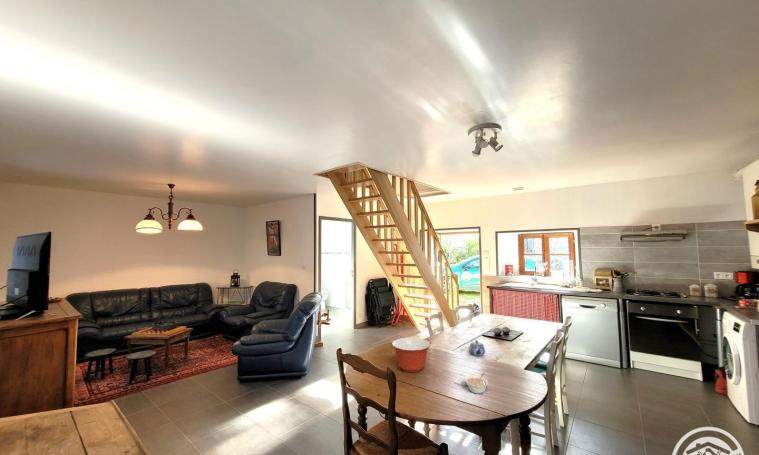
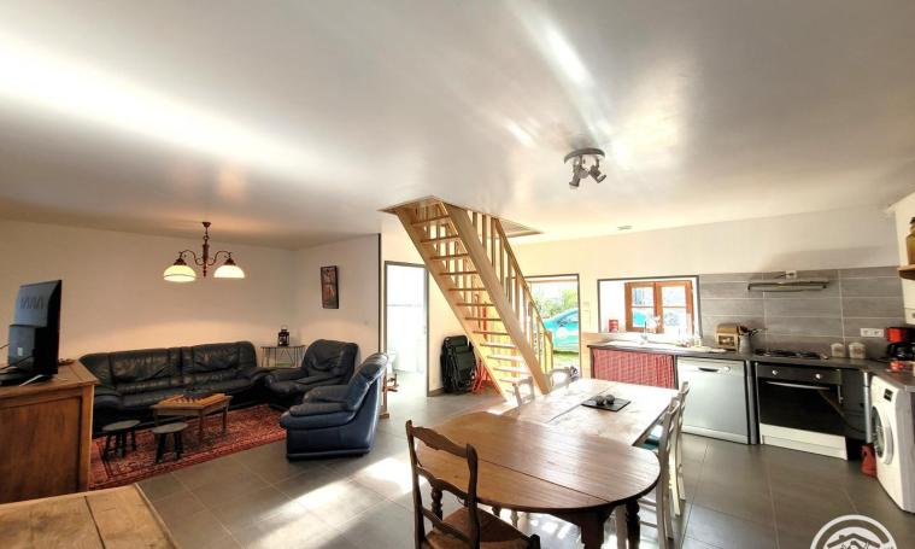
- mixing bowl (411, 355)
- teapot (477, 347)
- legume (476, 383)
